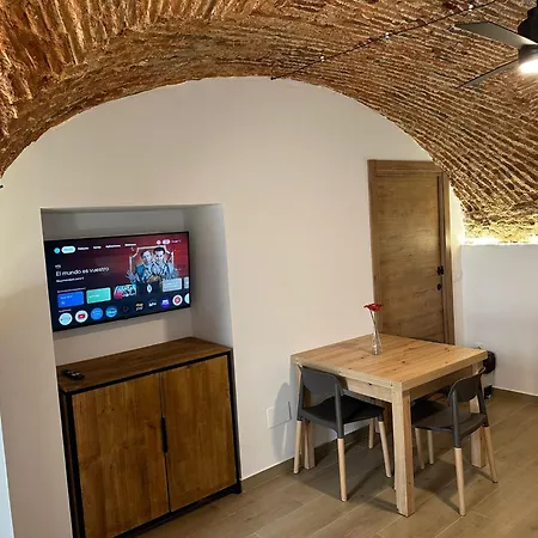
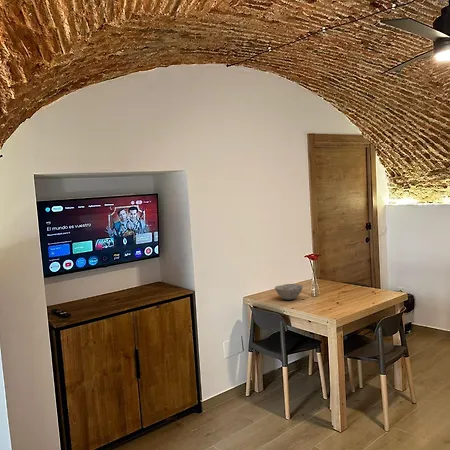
+ bowl (289, 292)
